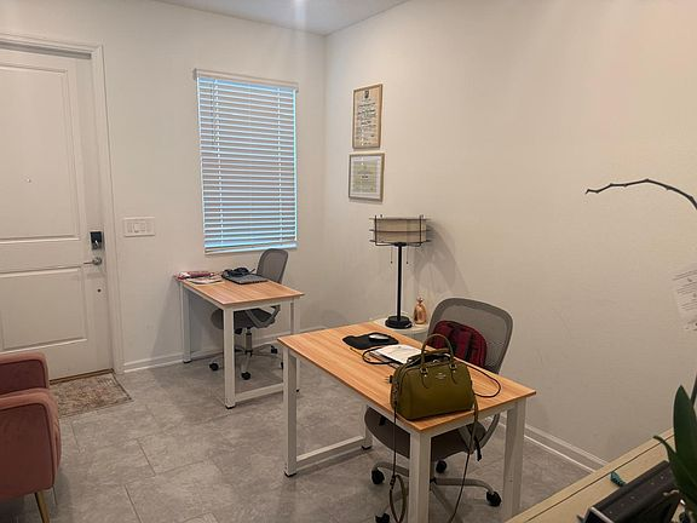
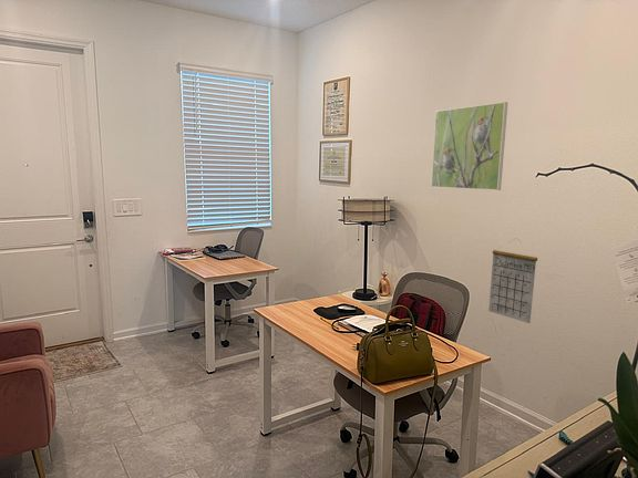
+ calendar (512, 278)
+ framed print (465, 148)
